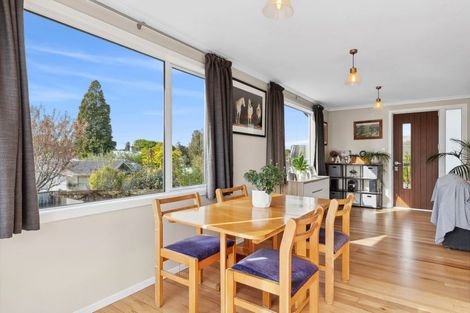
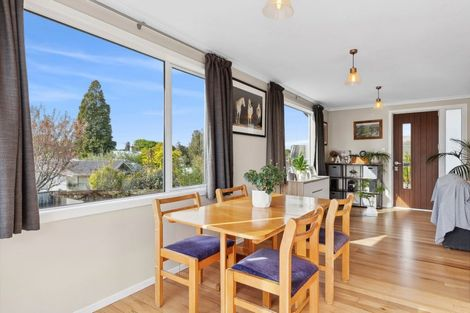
+ house plant (366, 196)
